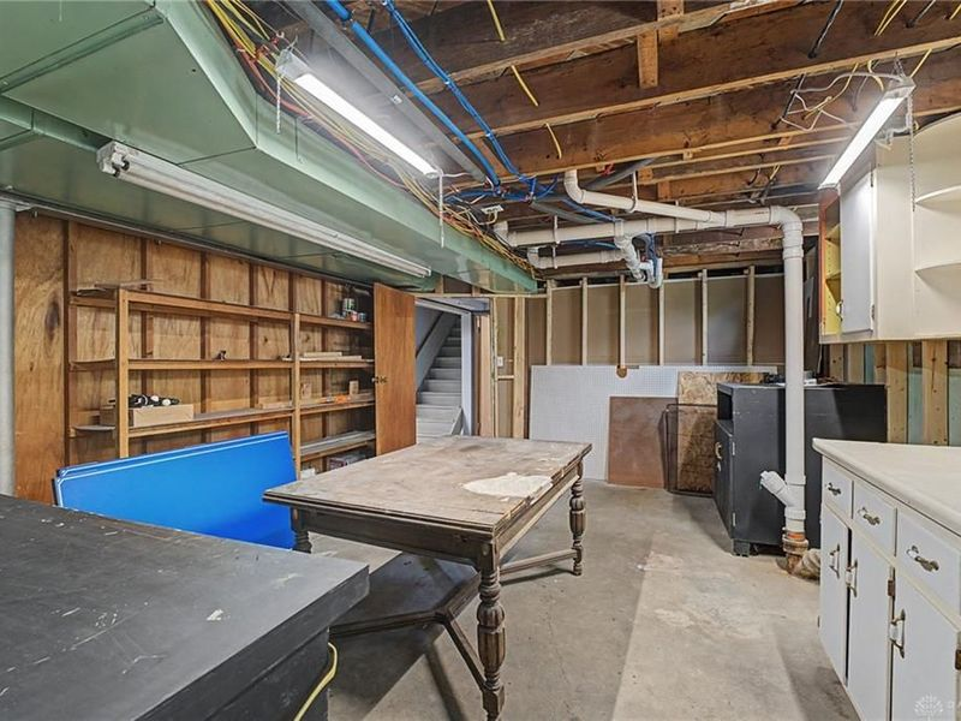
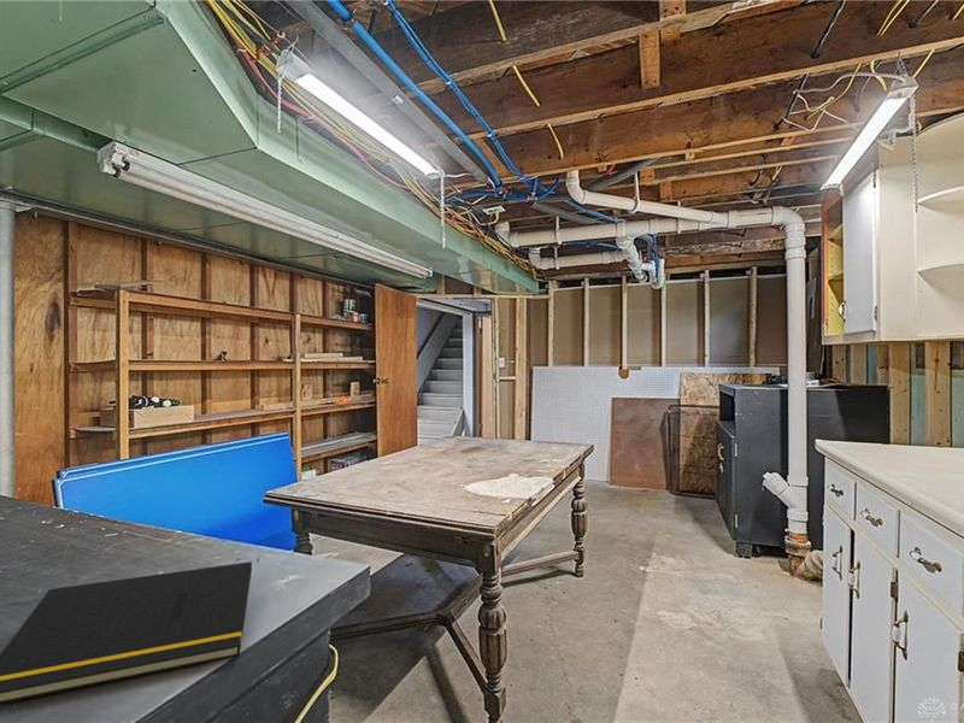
+ notepad (139, 621)
